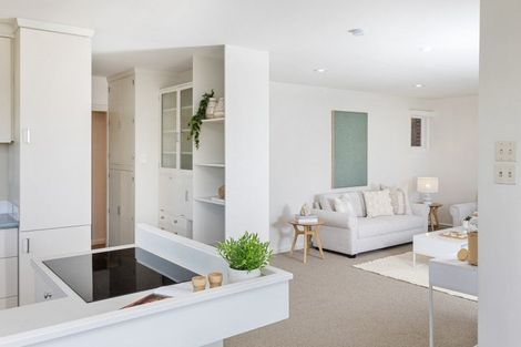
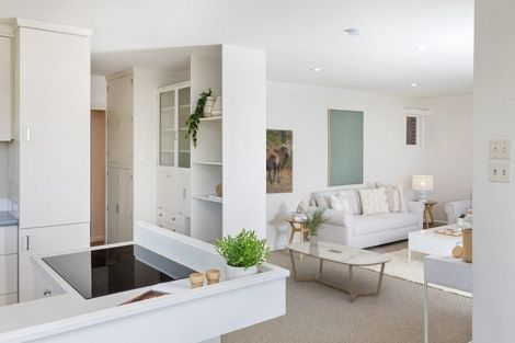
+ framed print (275, 161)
+ potted plant (313, 224)
+ coffee table (335, 262)
